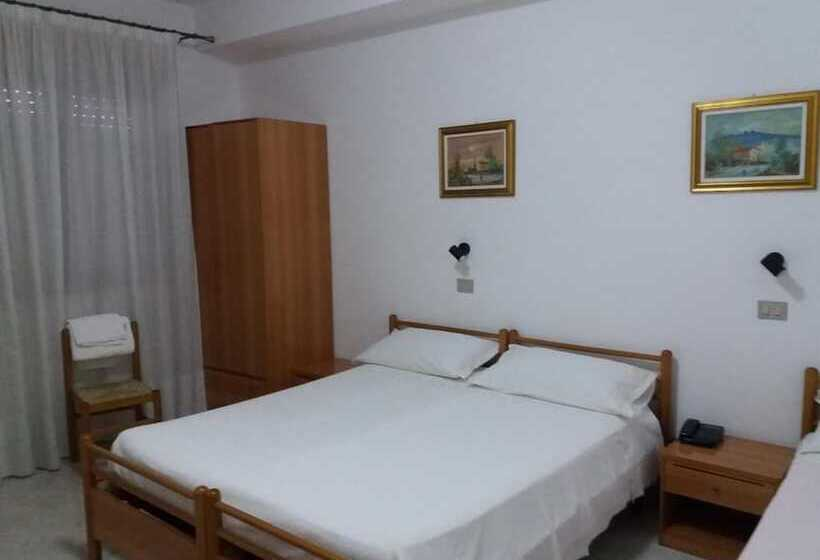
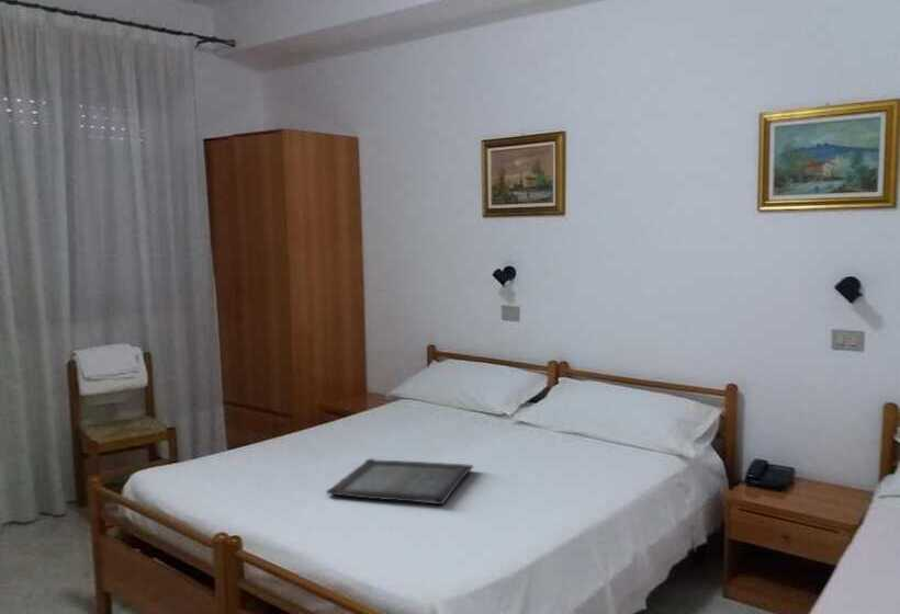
+ serving tray (403, 478)
